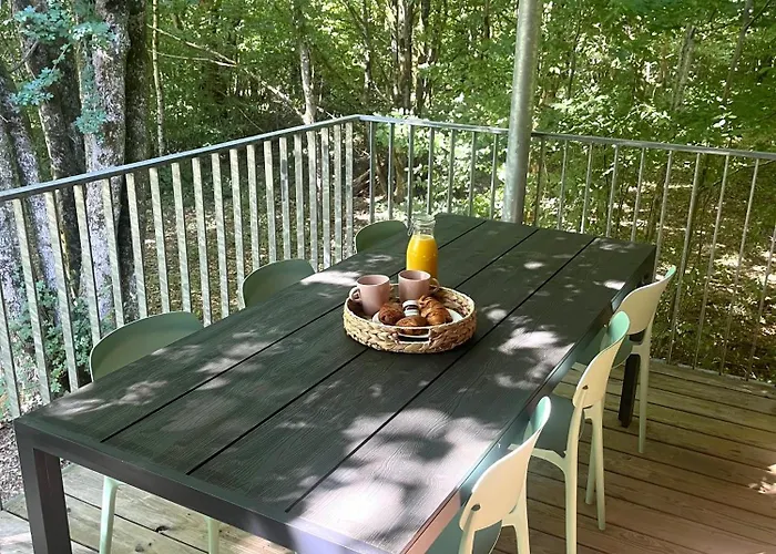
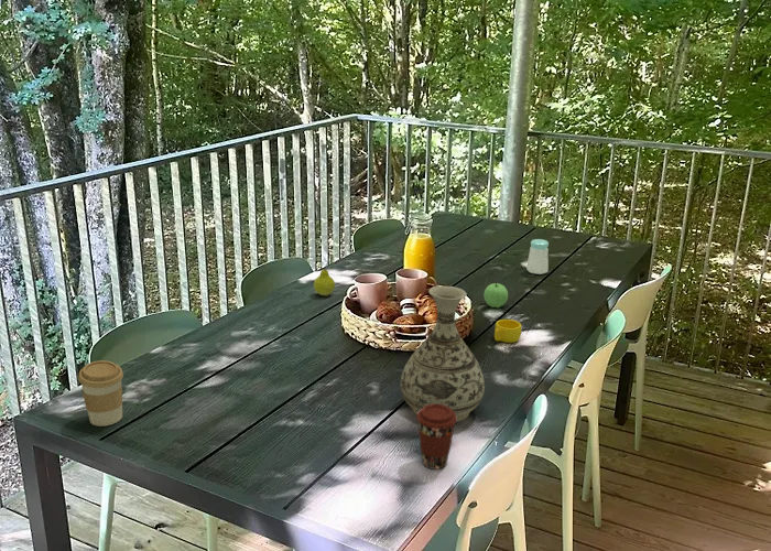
+ coffee cup (435, 436)
+ coffee cup (102, 392)
+ apple (496, 294)
+ vase (444, 352)
+ salt shaker (537, 256)
+ fruit (324, 278)
+ cup (506, 332)
